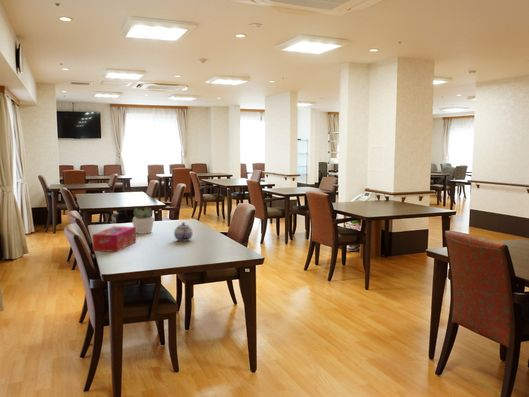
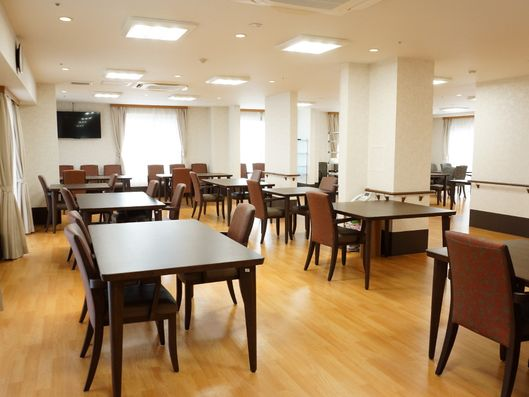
- tissue box (115, 238)
- succulent plant (143, 220)
- teapot (183, 231)
